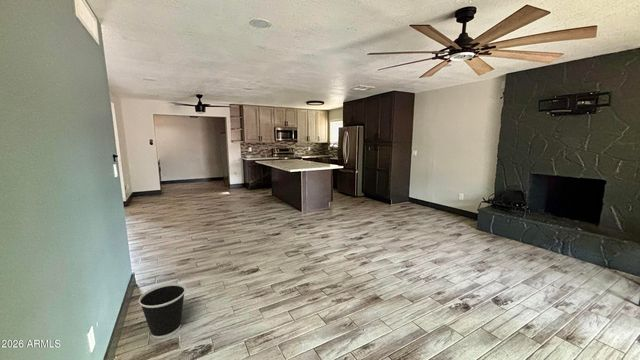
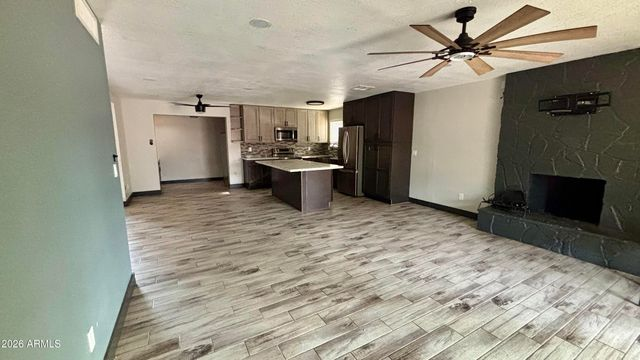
- wastebasket (164, 311)
